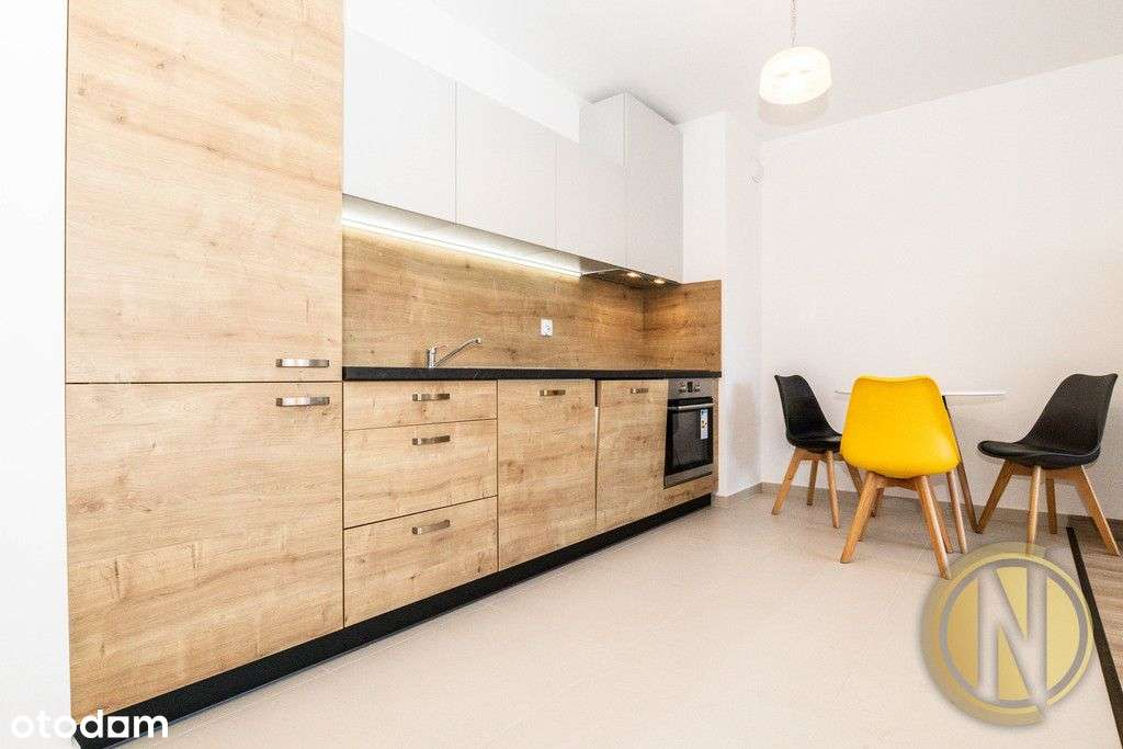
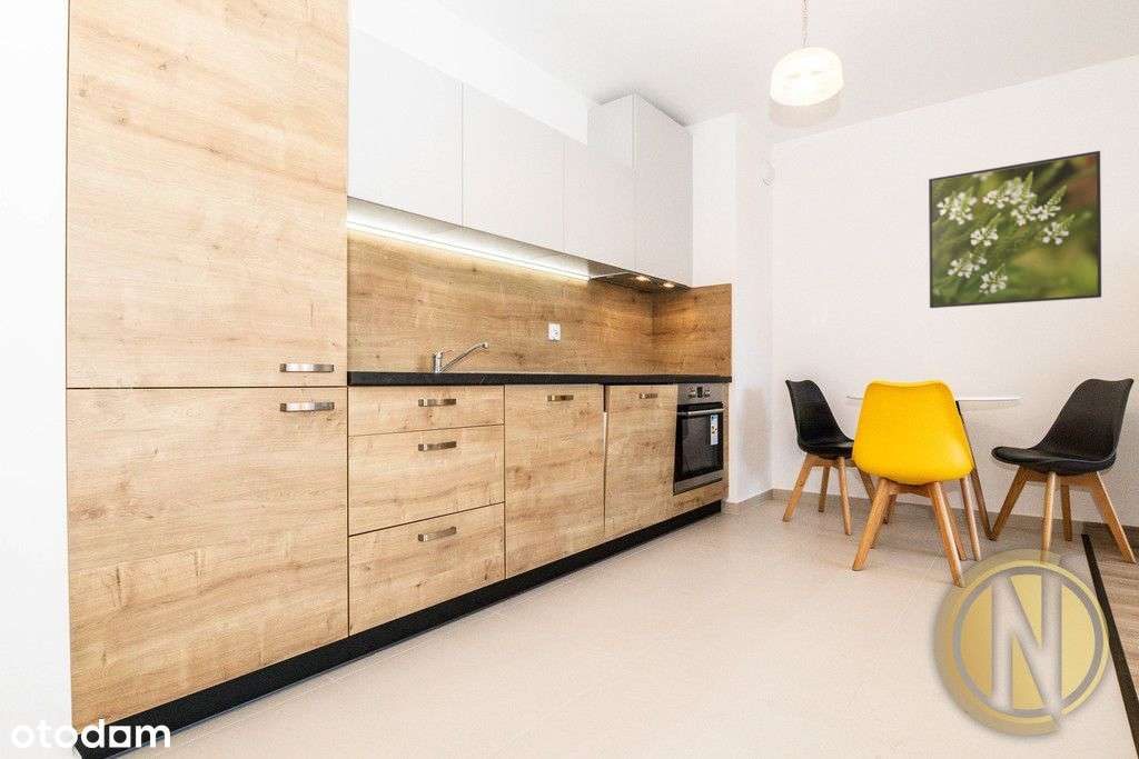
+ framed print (1009, 234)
